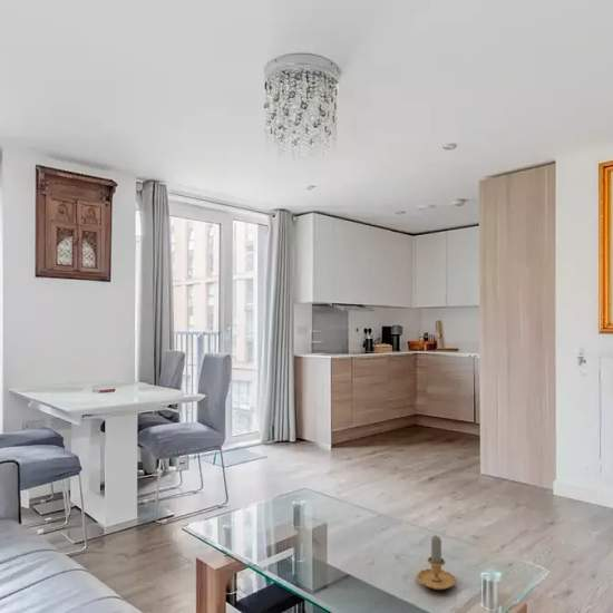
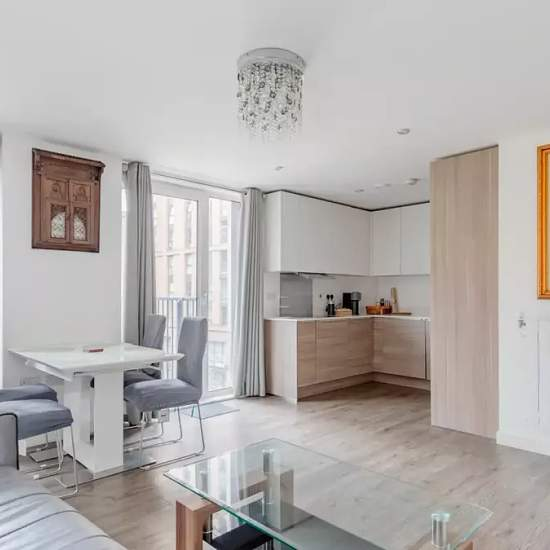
- candle (432, 560)
